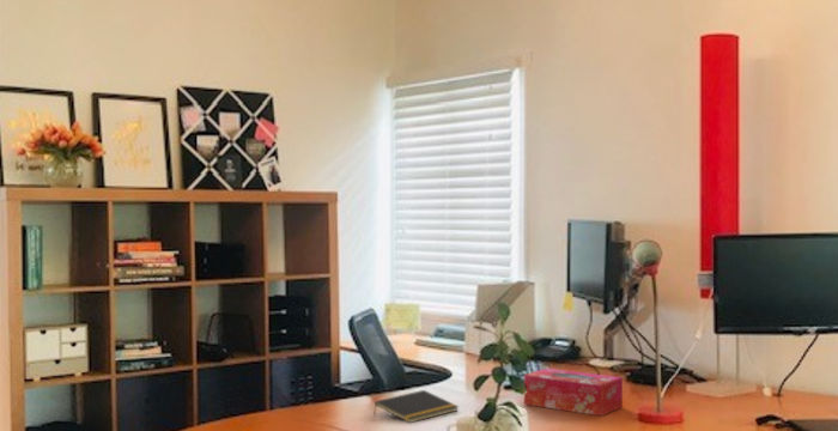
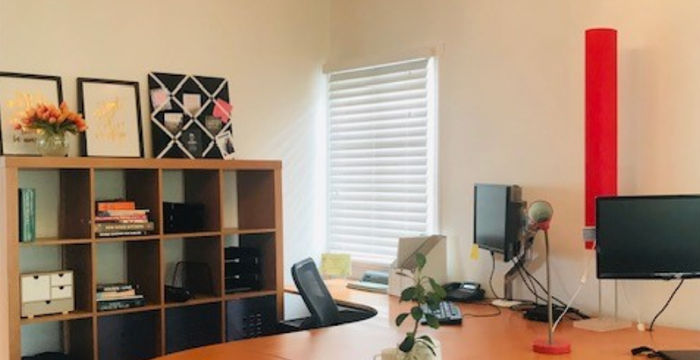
- notepad (417, 405)
- tissue box (572, 390)
